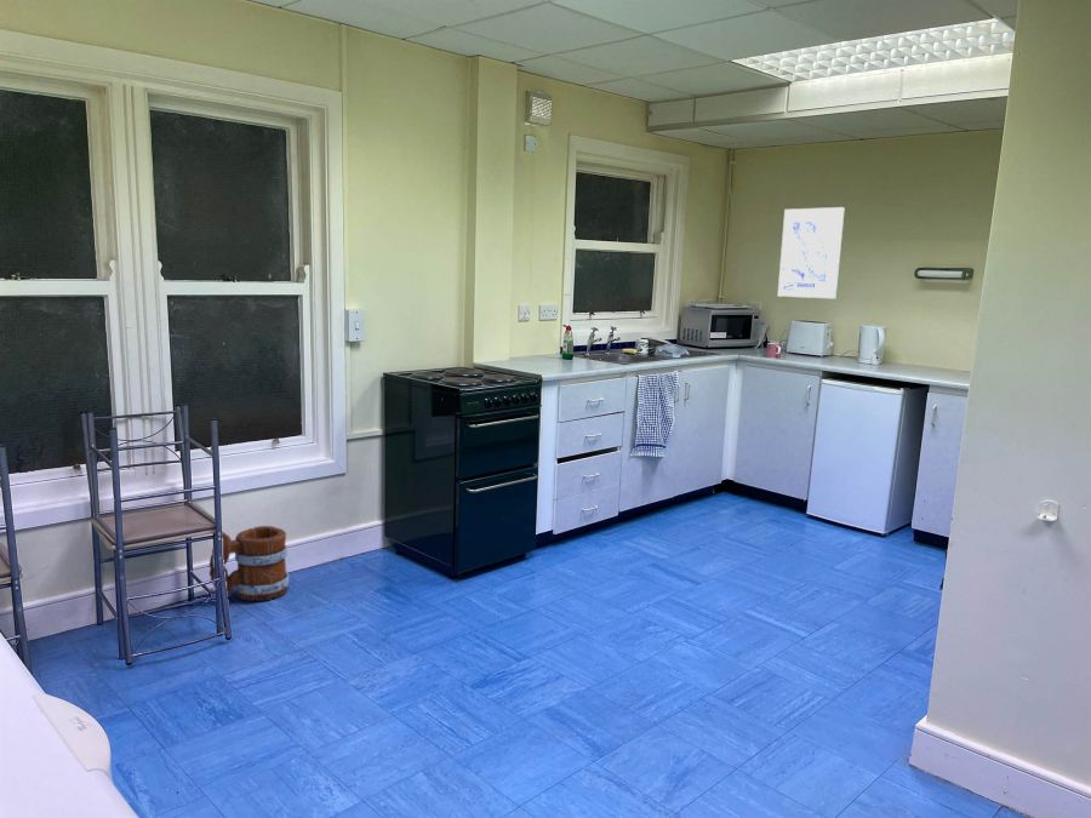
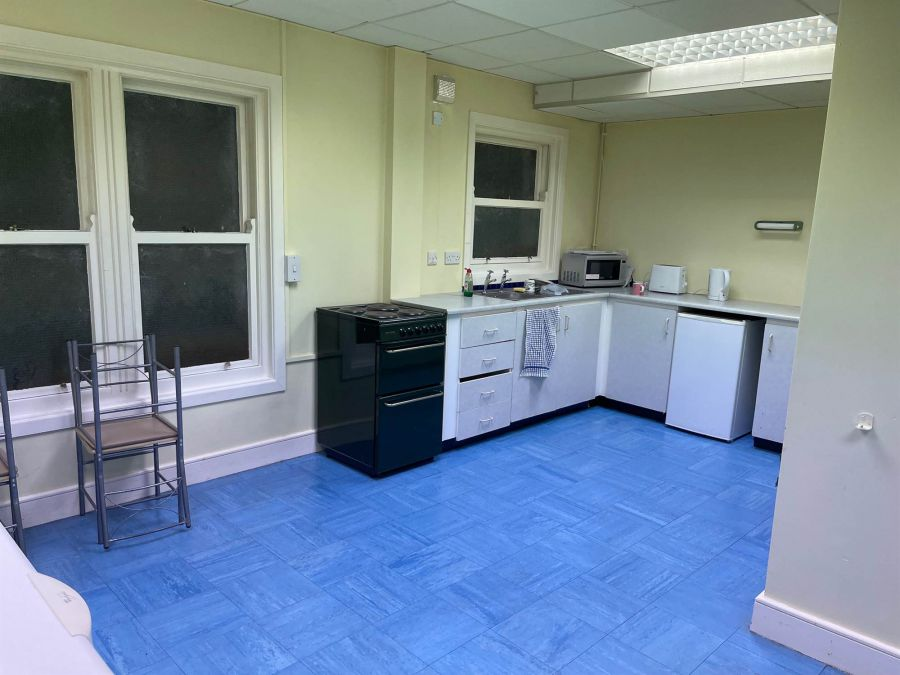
- wall art (810, 253)
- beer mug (250, 560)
